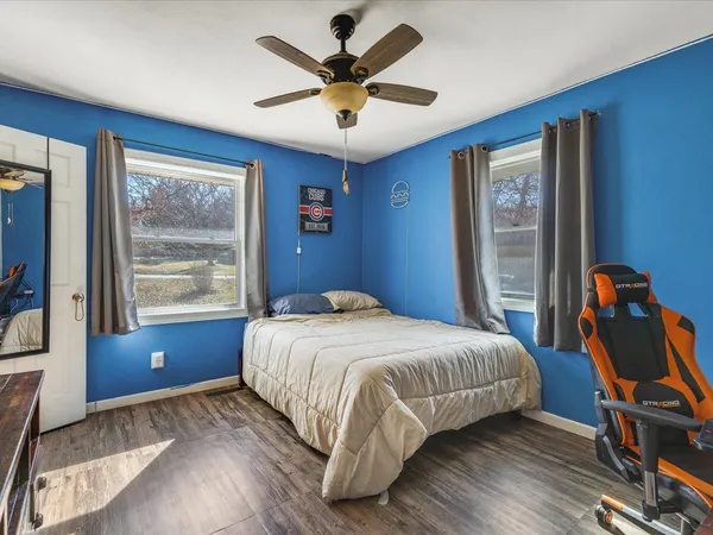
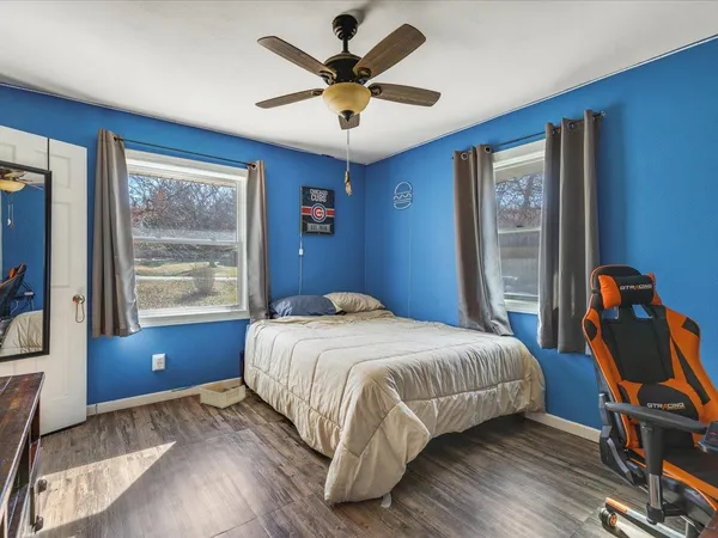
+ storage bin (223, 393)
